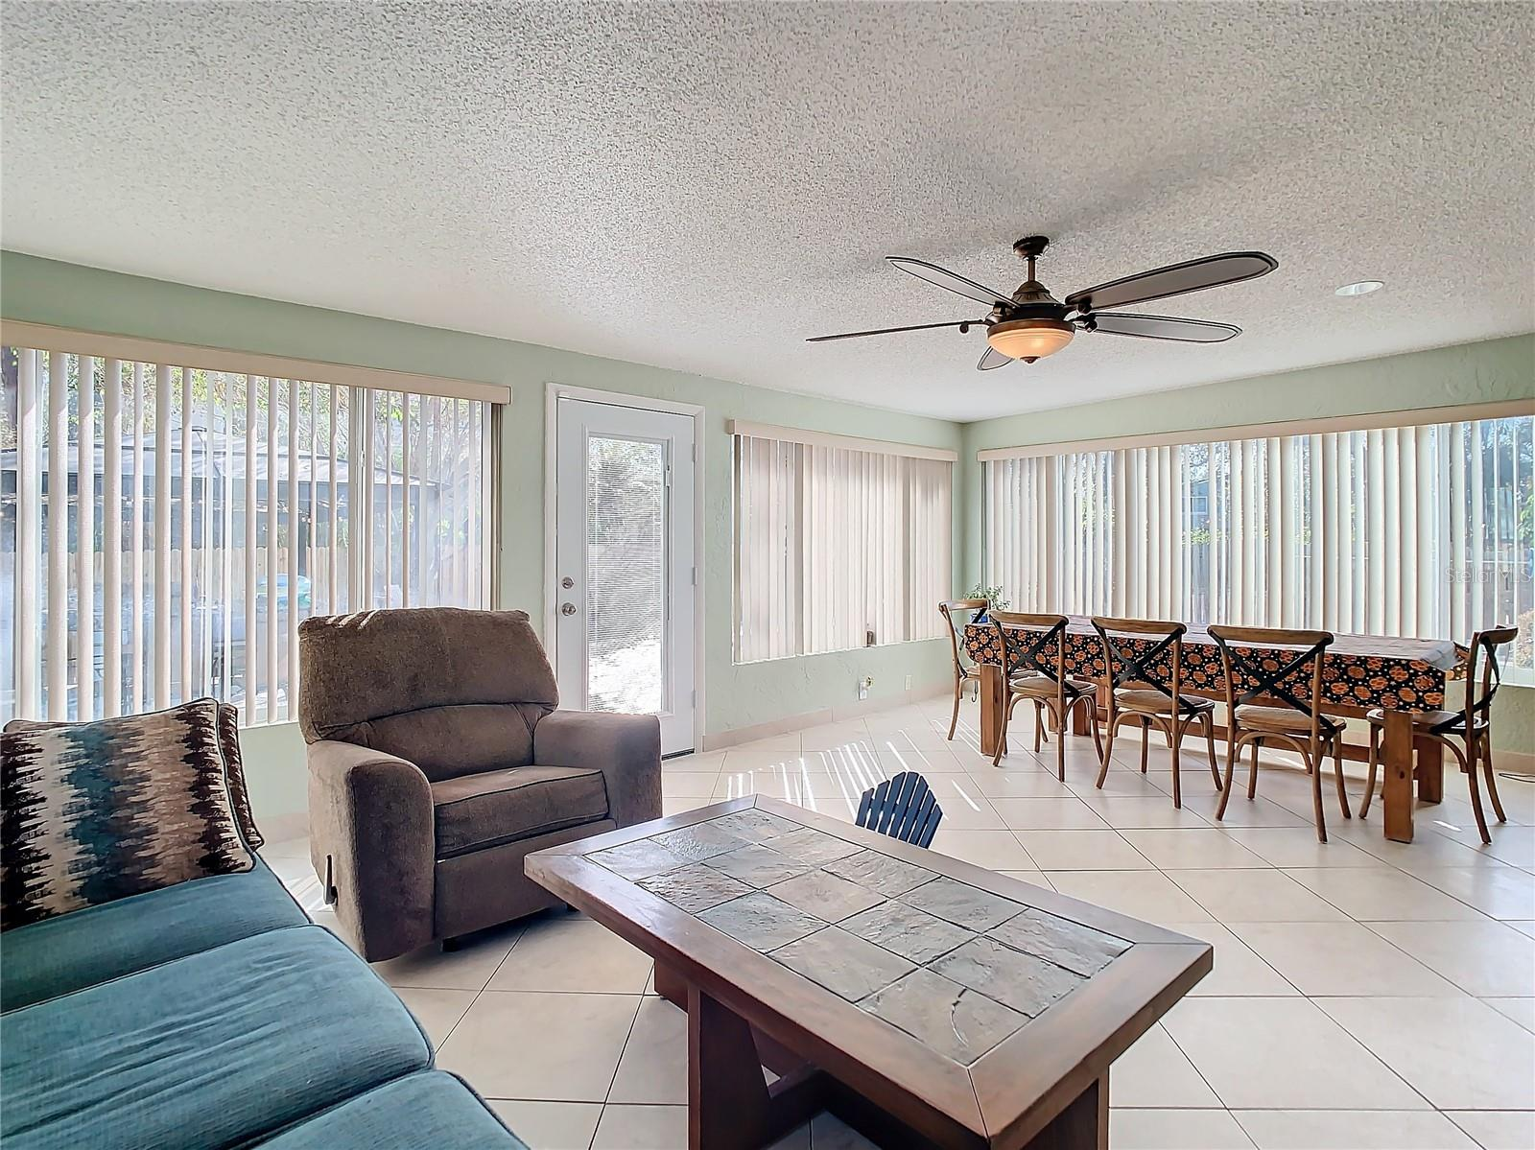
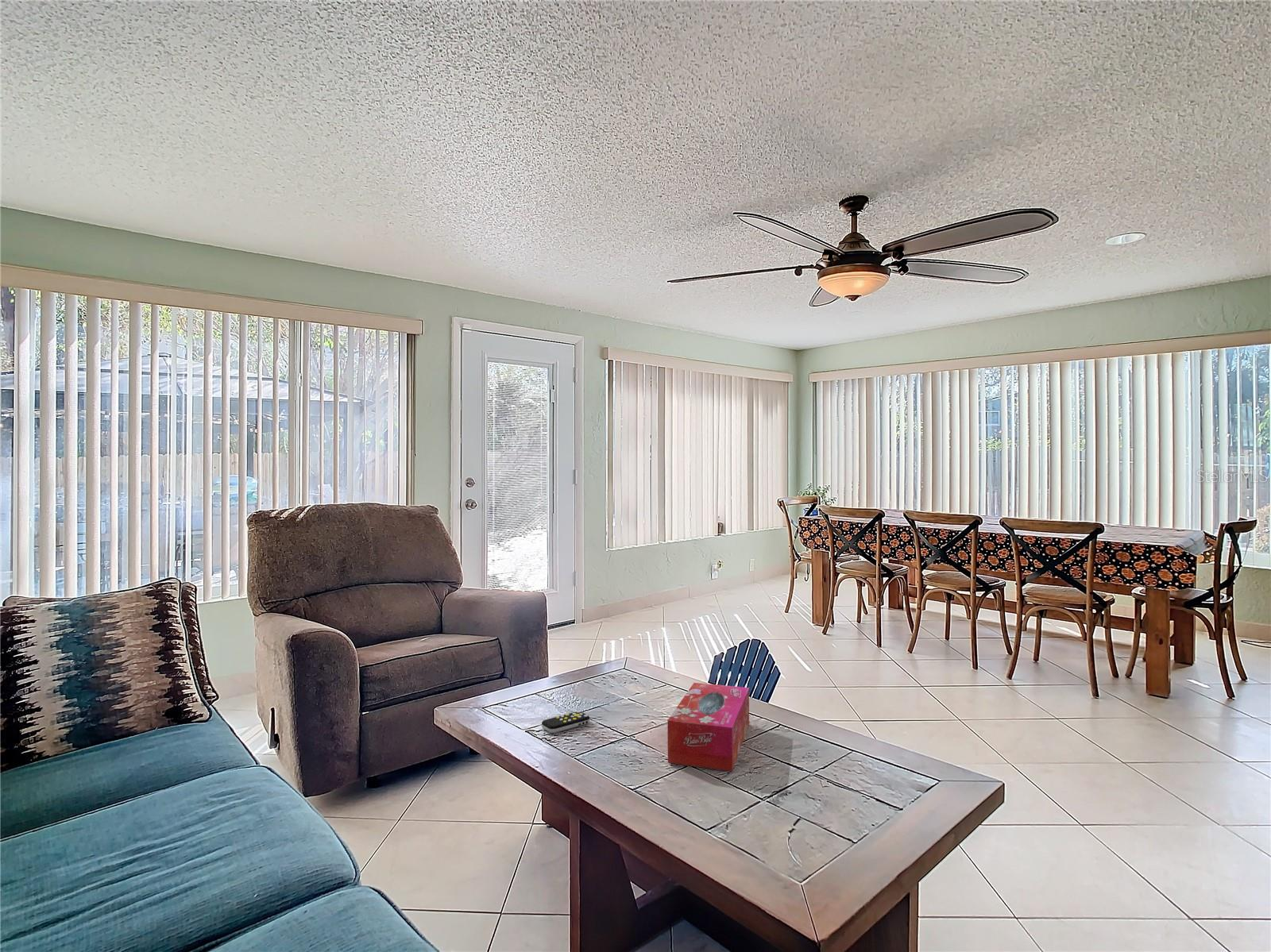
+ remote control (566, 721)
+ tissue box (711, 723)
